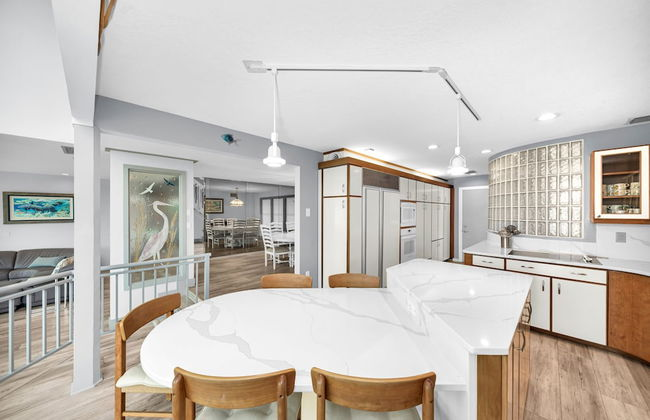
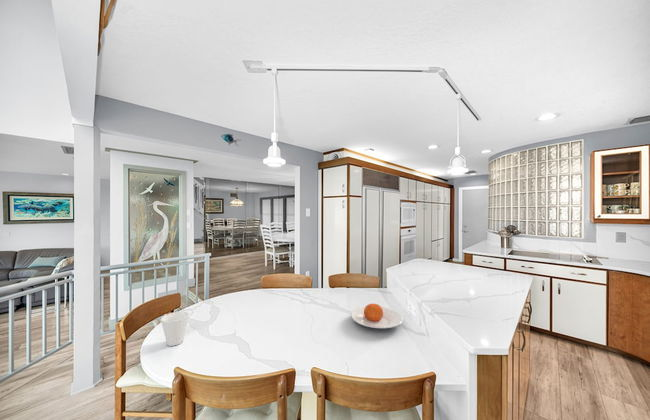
+ cup (175, 329)
+ plate (376, 314)
